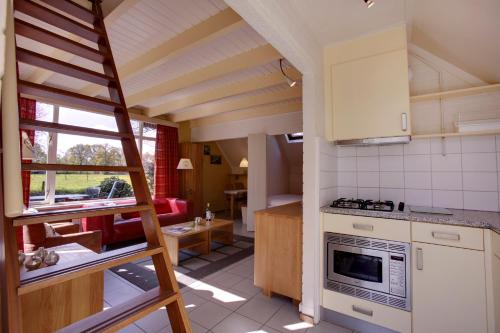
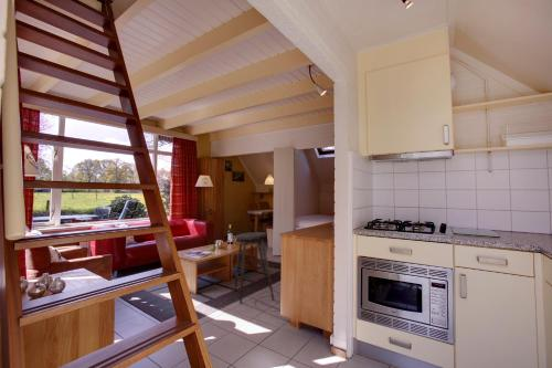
+ stool (253, 262)
